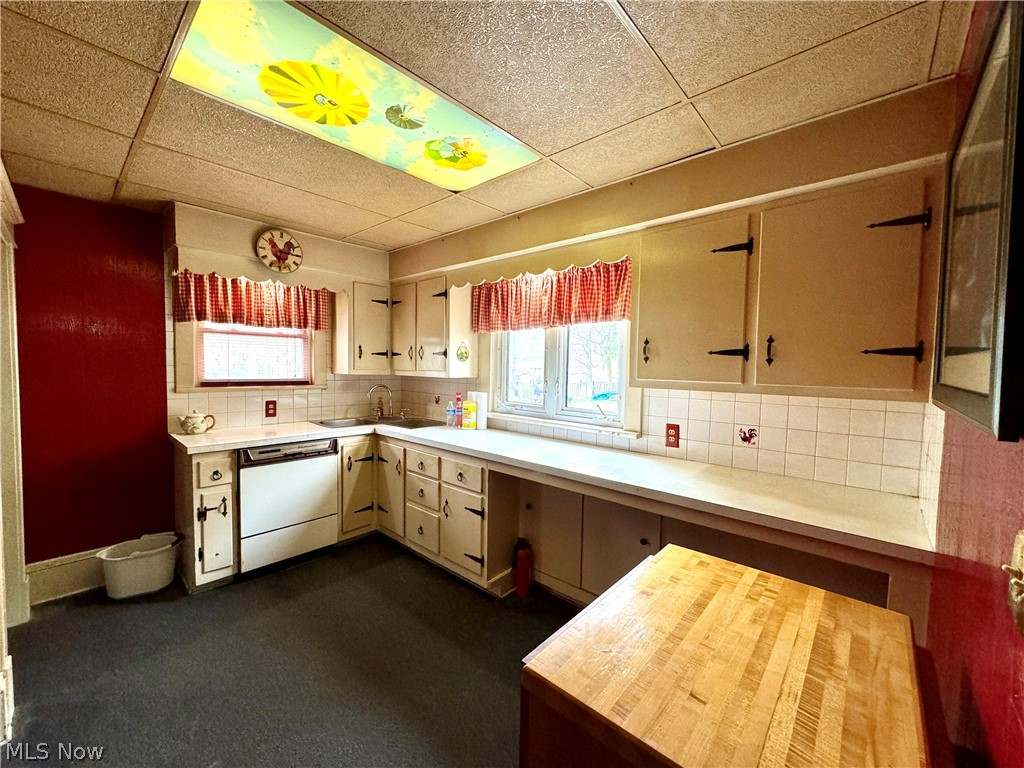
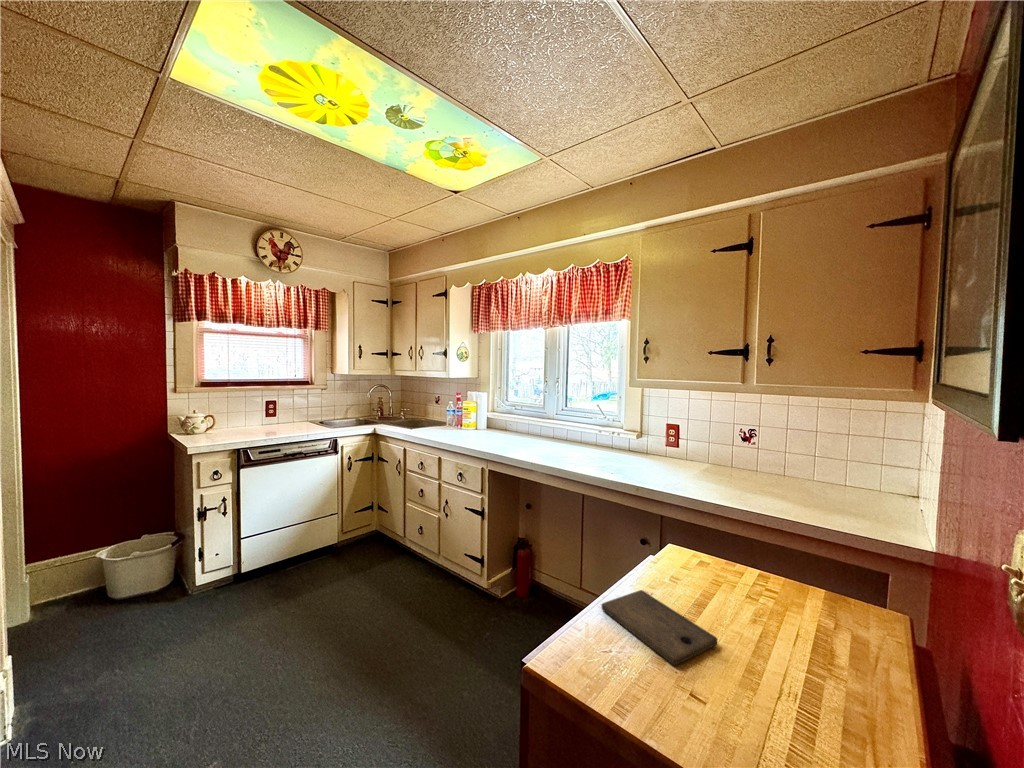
+ cutting board (655, 622)
